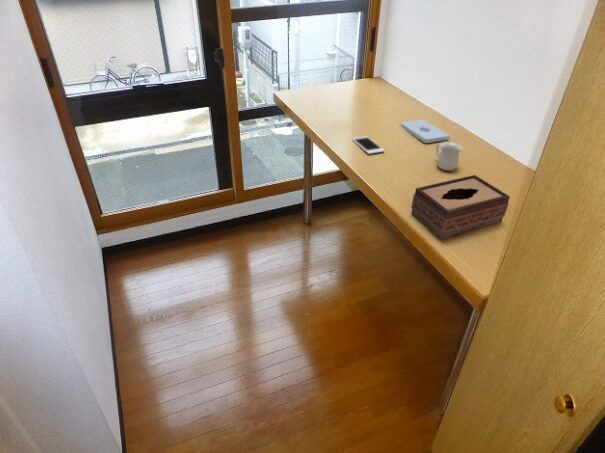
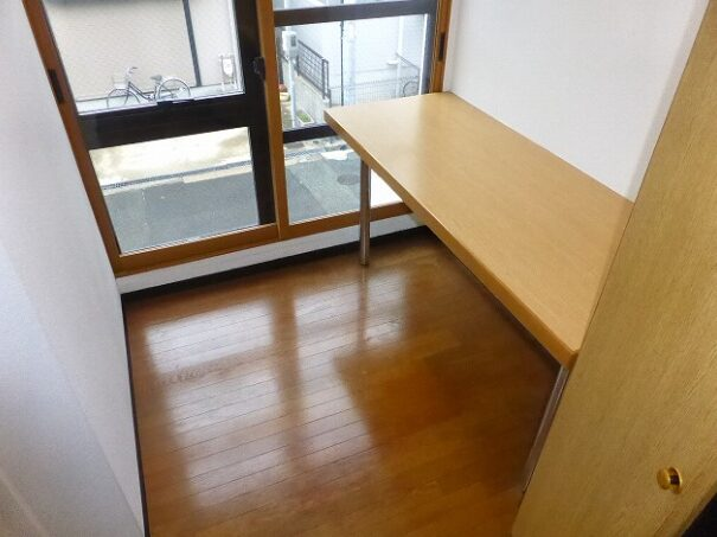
- mug (445, 155)
- cell phone (367, 144)
- notepad (424, 130)
- tissue box (458, 205)
